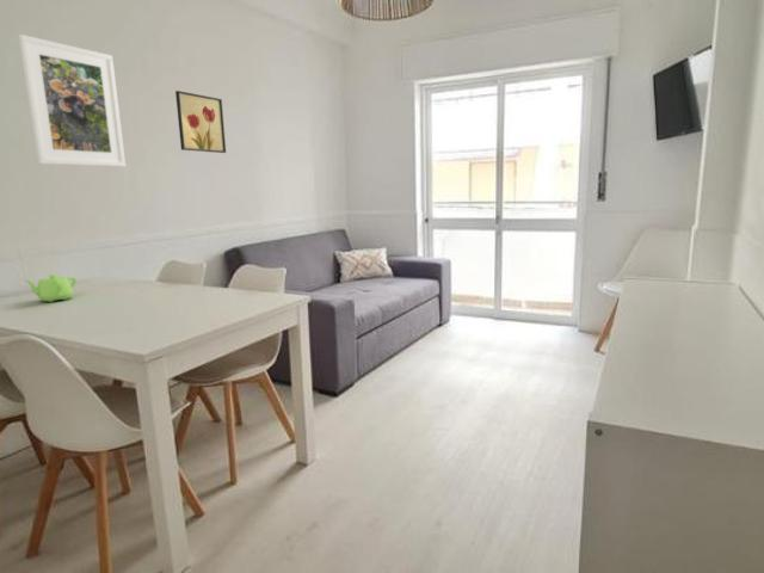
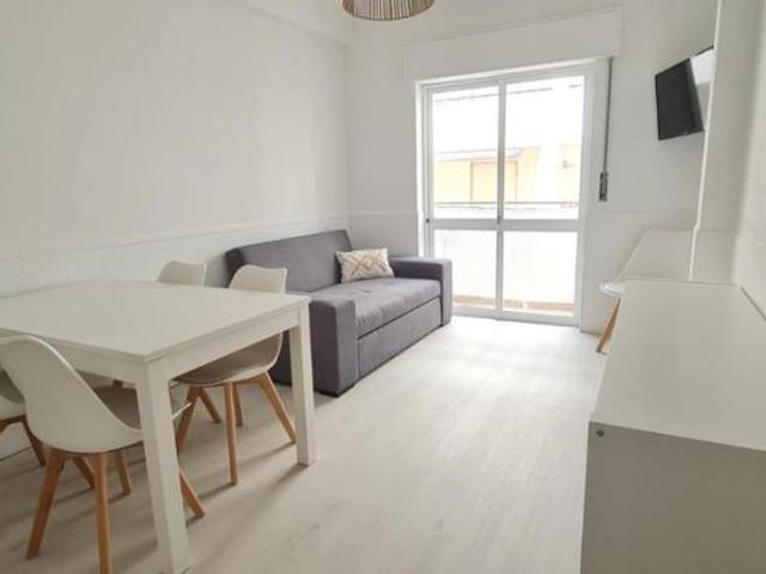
- wall art (201, 123)
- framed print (76, 106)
- teapot (51, 286)
